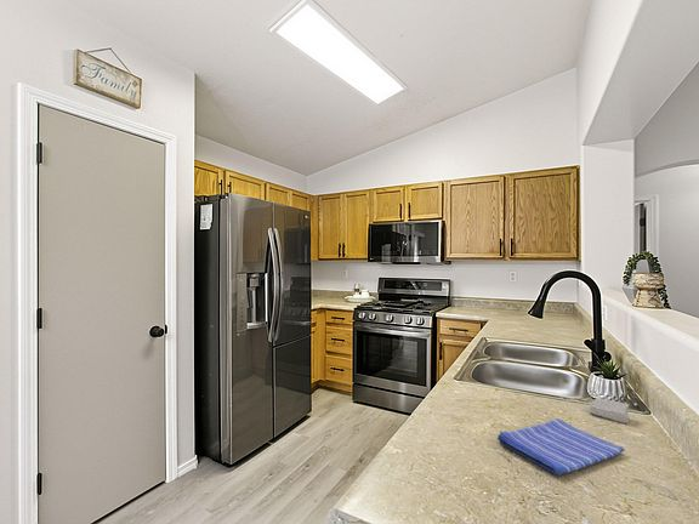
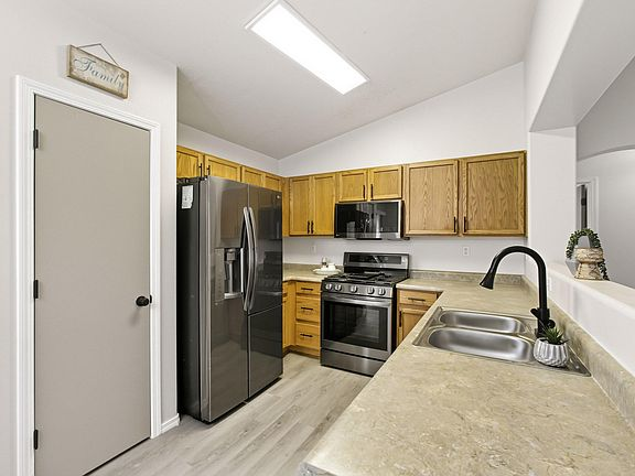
- soap bar (608, 408)
- dish towel (557, 442)
